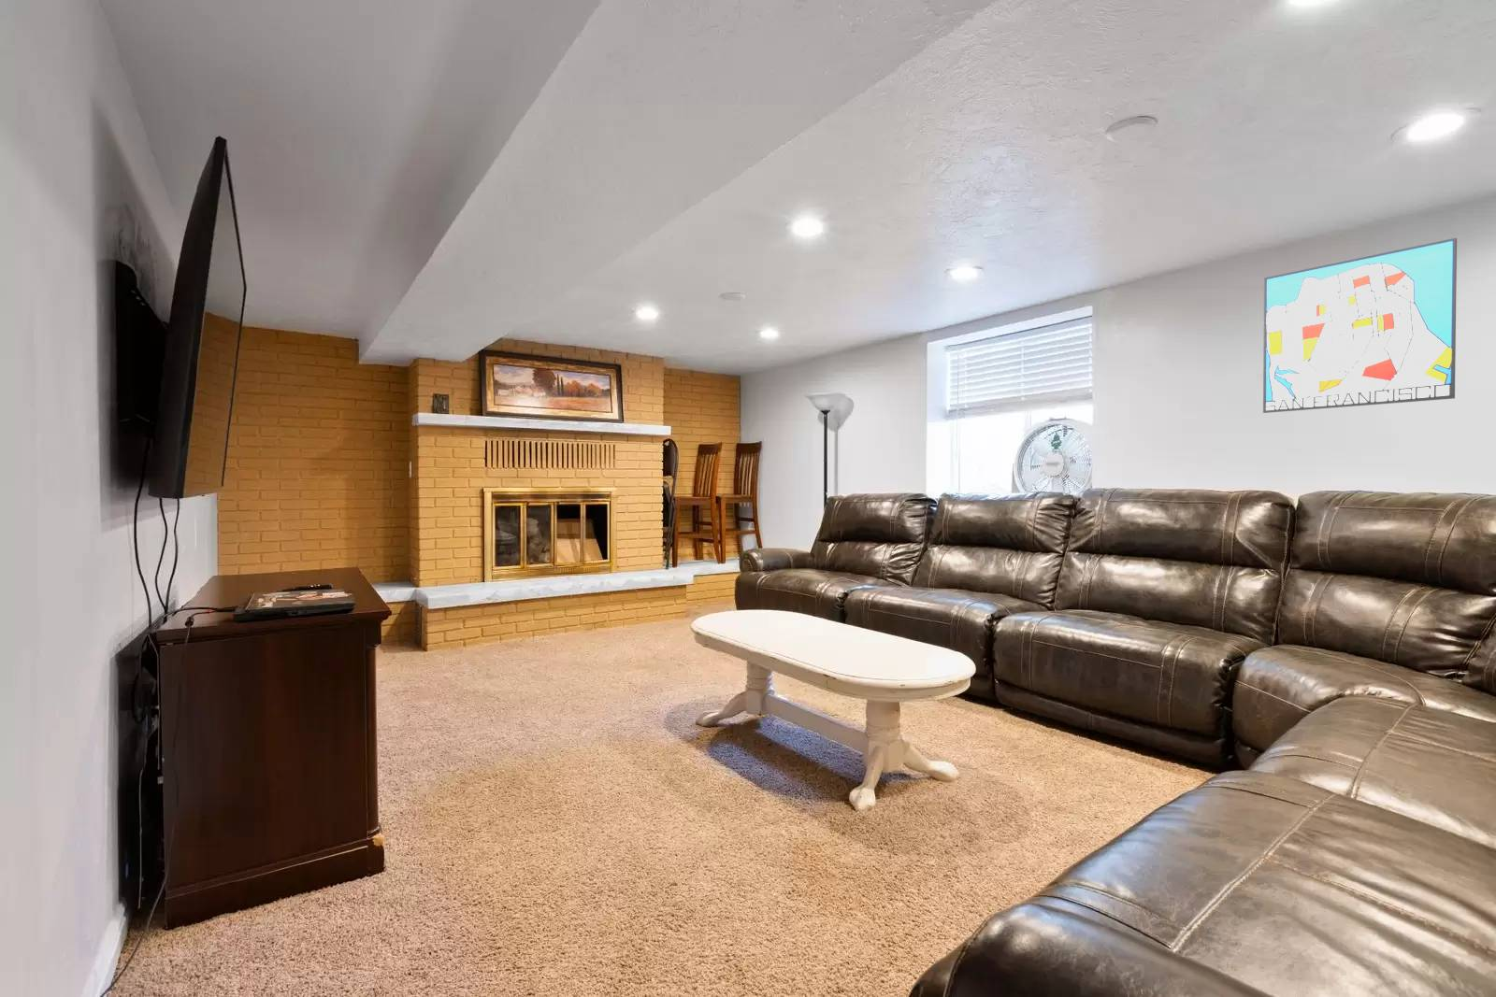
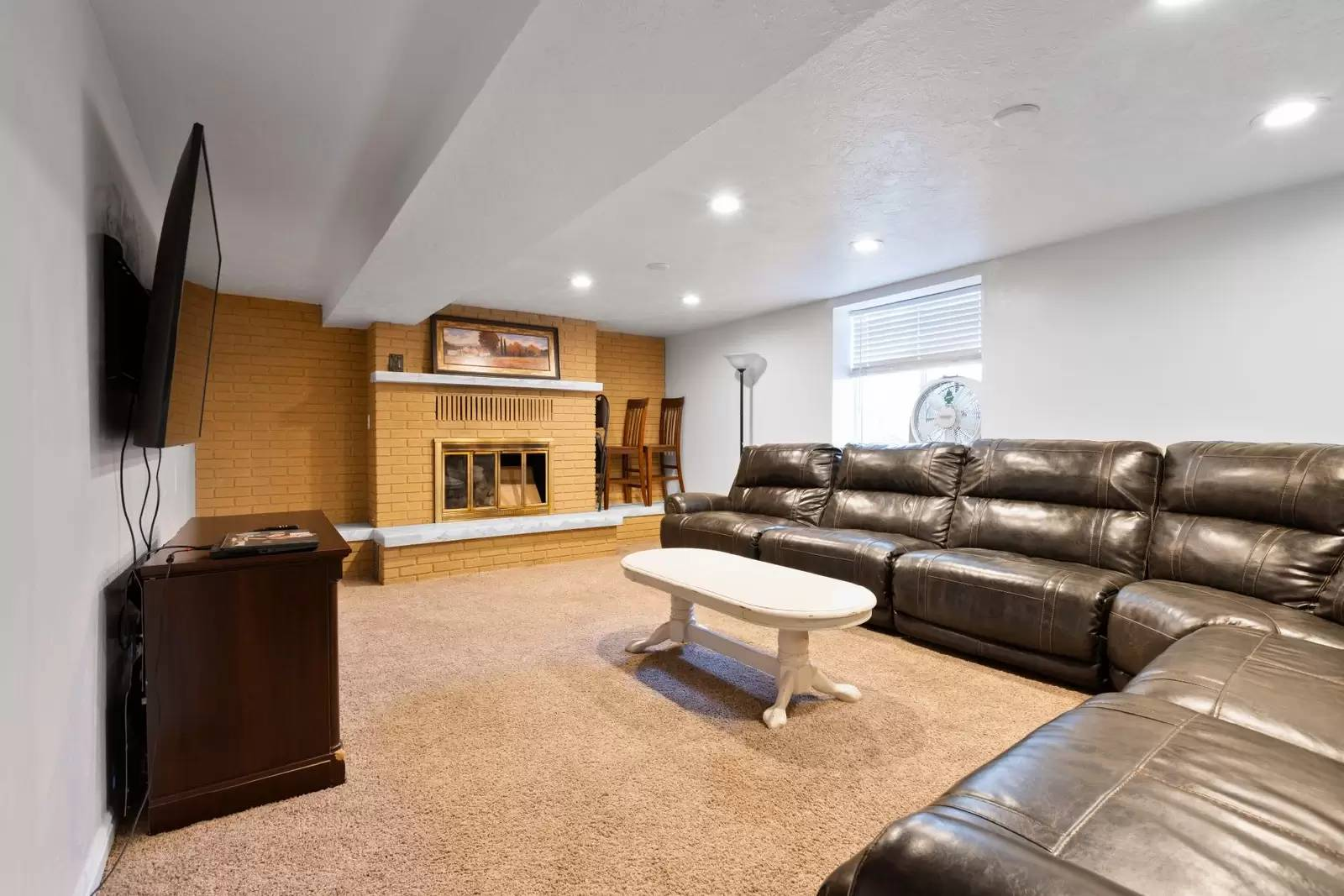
- wall art (1351, 333)
